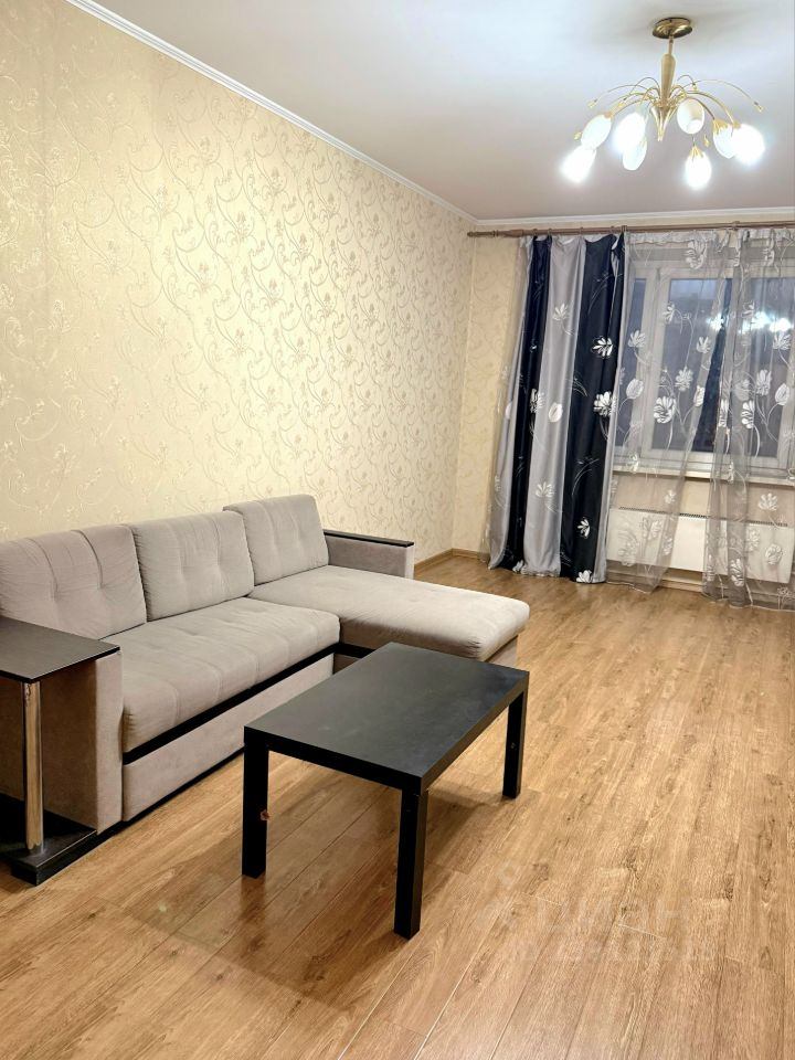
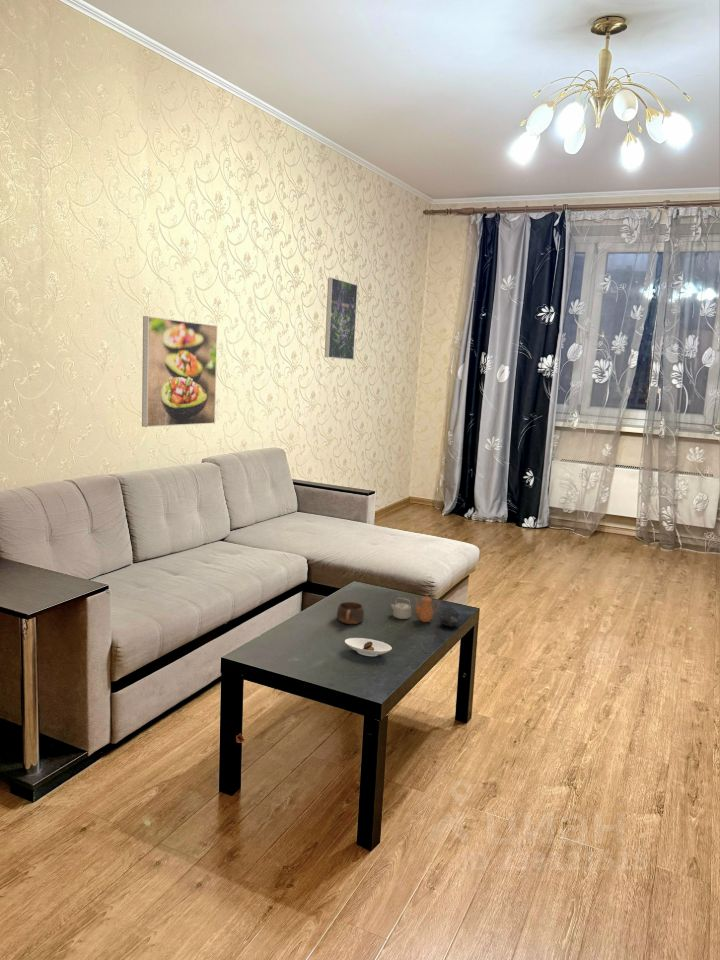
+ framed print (341, 320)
+ cup (348, 613)
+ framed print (181, 373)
+ teapot (424, 607)
+ saucer (367, 647)
